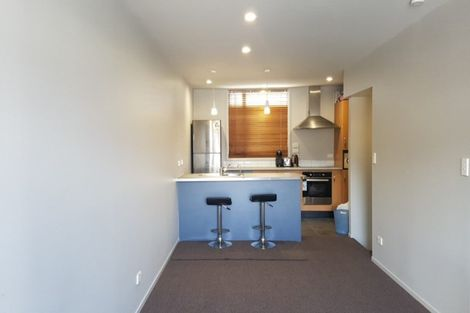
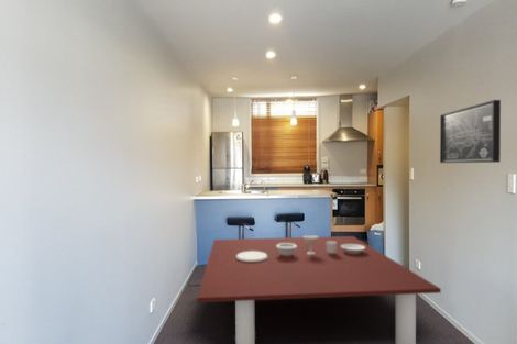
+ dining table (298, 275)
+ wall art (465, 135)
